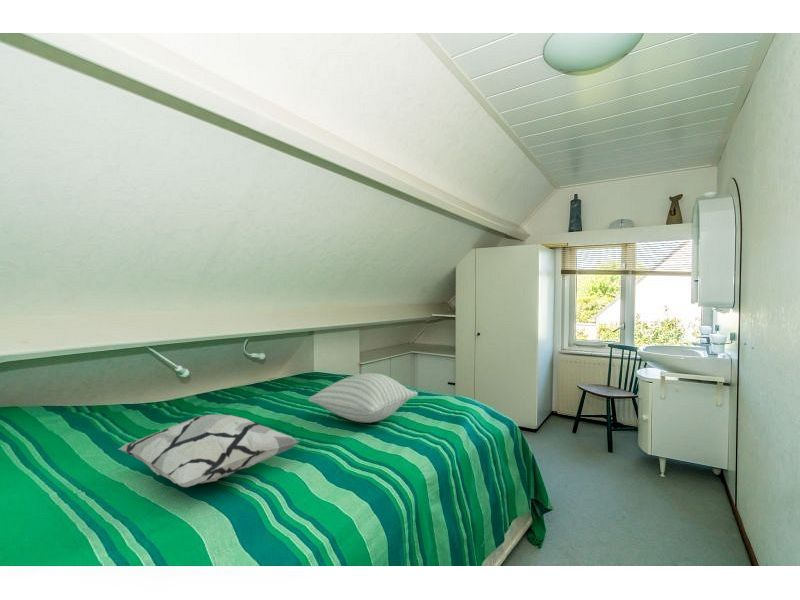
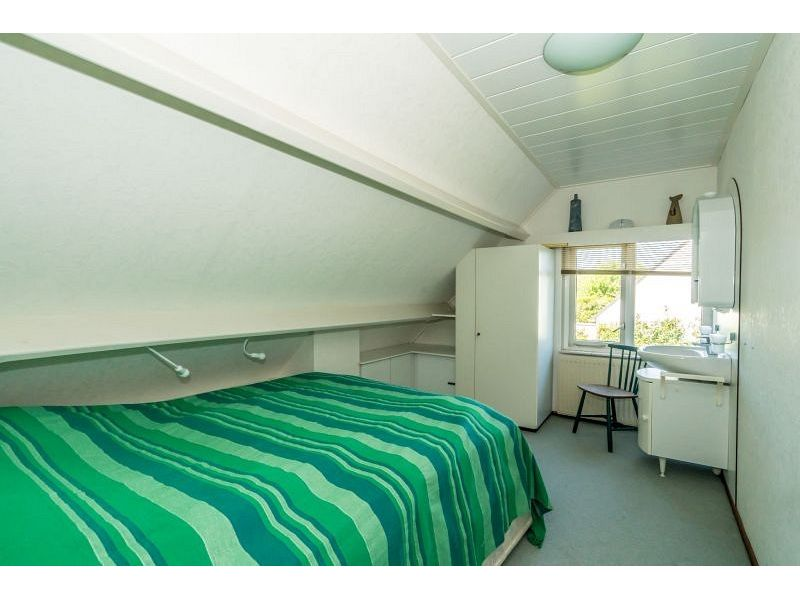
- pillow (364, 396)
- decorative pillow (211, 445)
